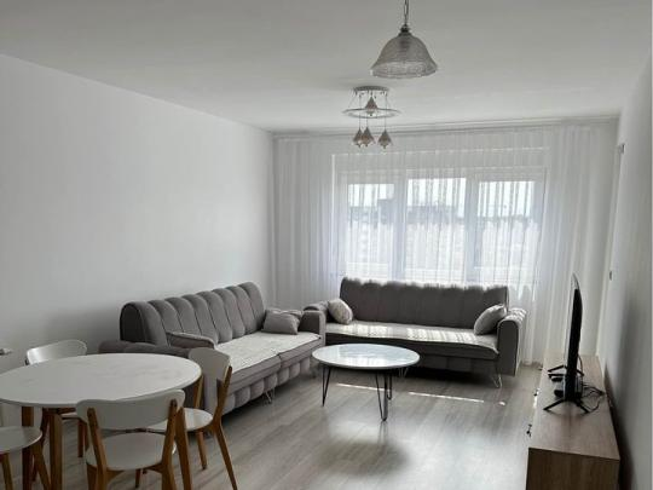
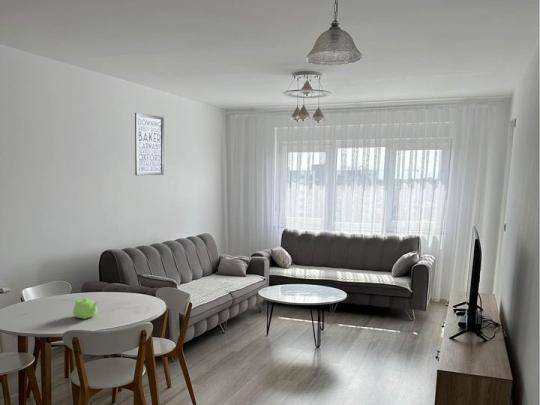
+ wall art (150, 145)
+ teapot (86, 307)
